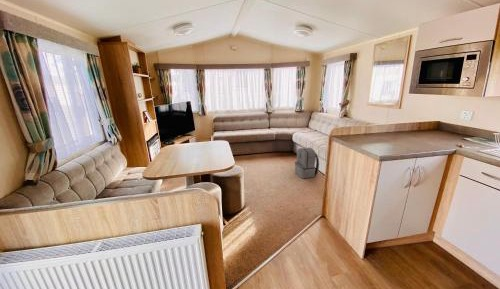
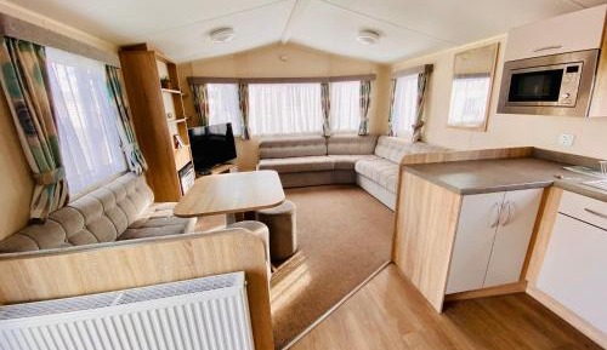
- backpack (307, 161)
